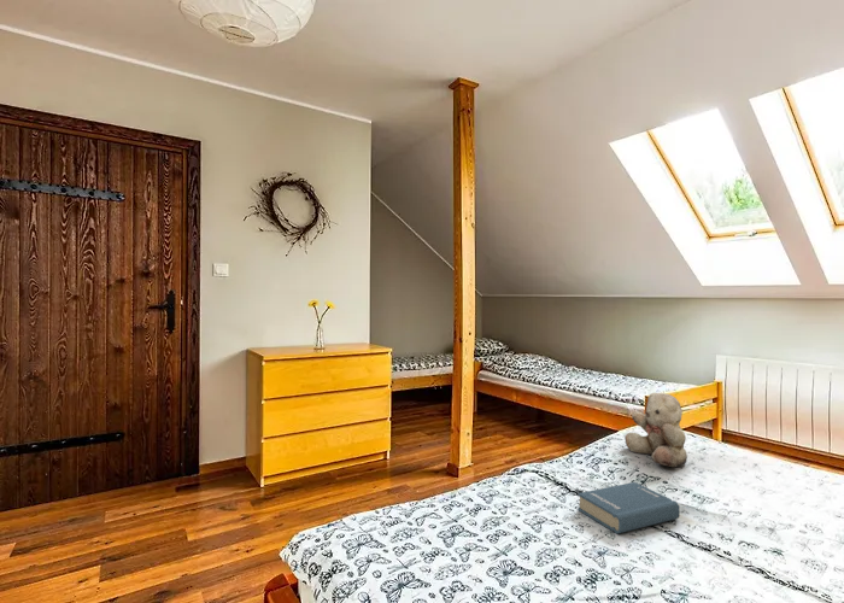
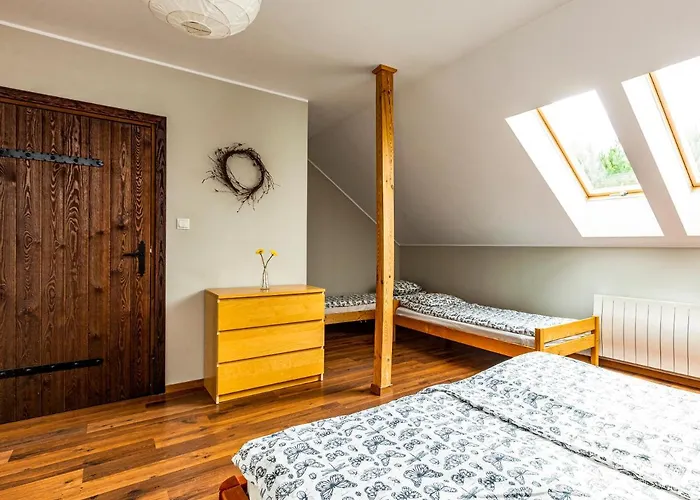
- teddy bear (652, 425)
- book (627, 507)
